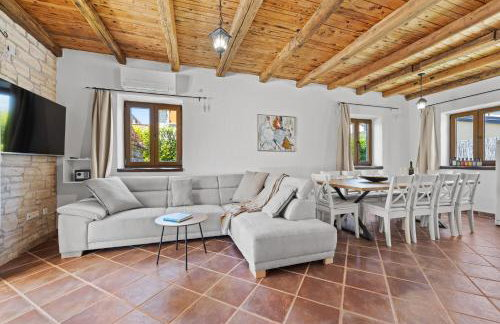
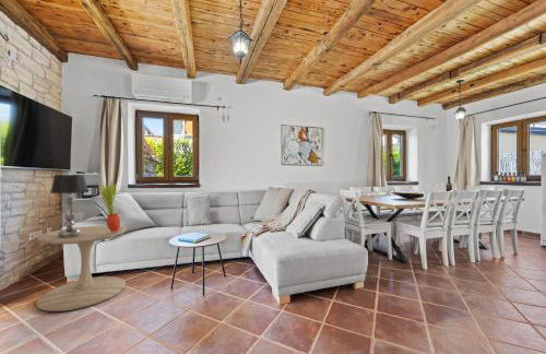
+ potted plant (111, 204)
+ side table (85, 262)
+ table lamp (69, 203)
